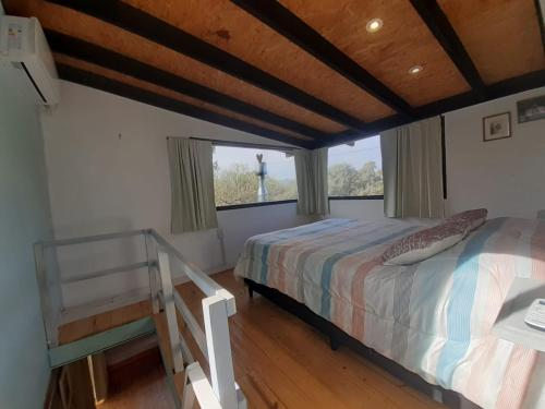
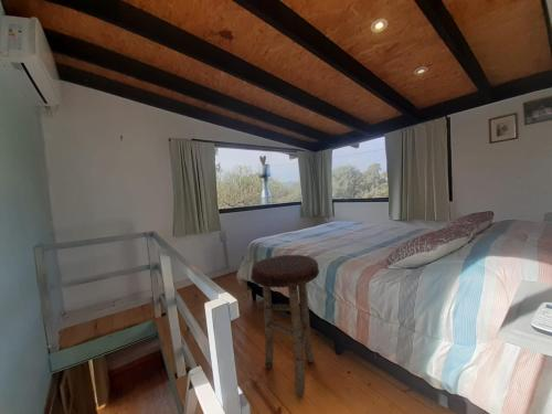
+ stool (291, 319)
